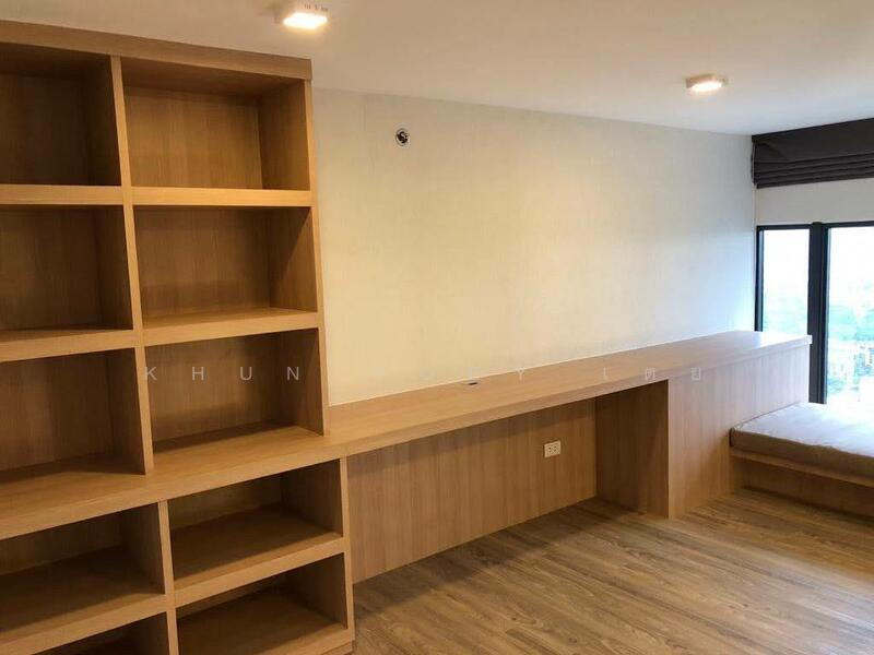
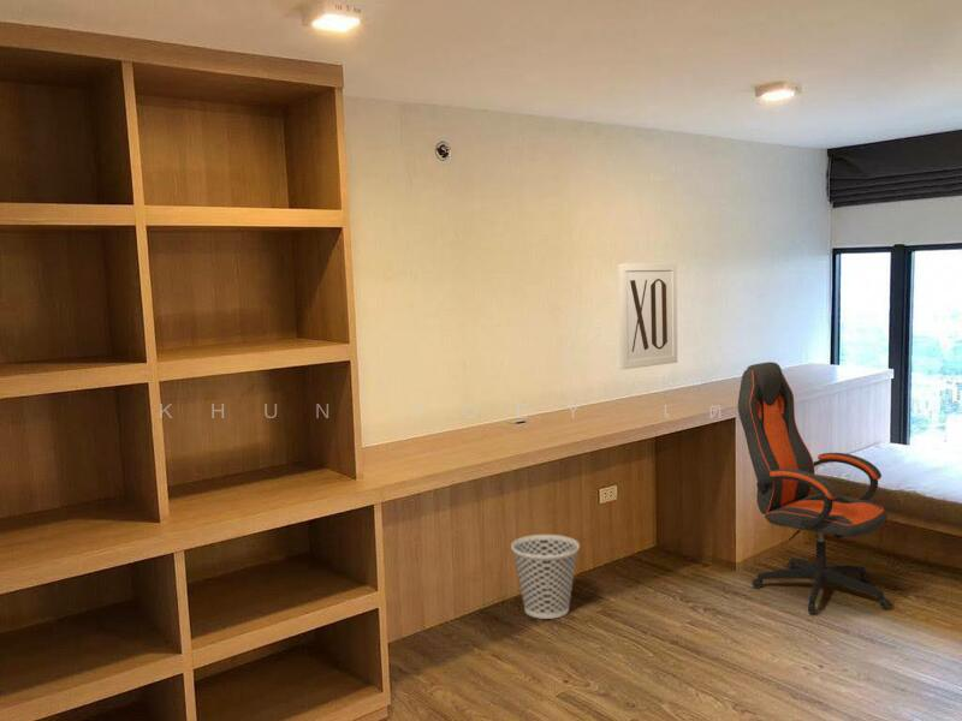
+ office chair (818, 478)
+ wall art (648, 315)
+ wastebasket (546, 577)
